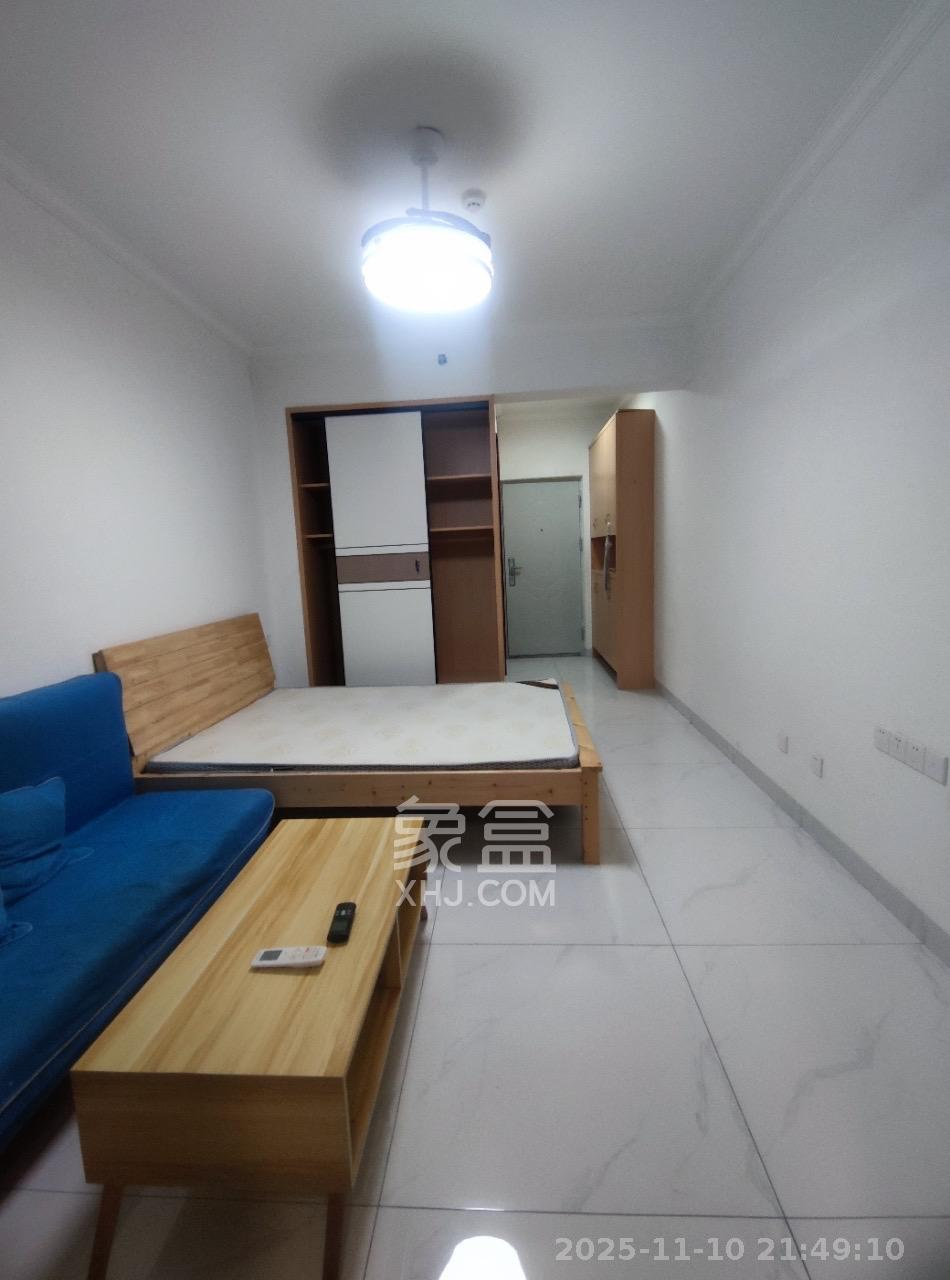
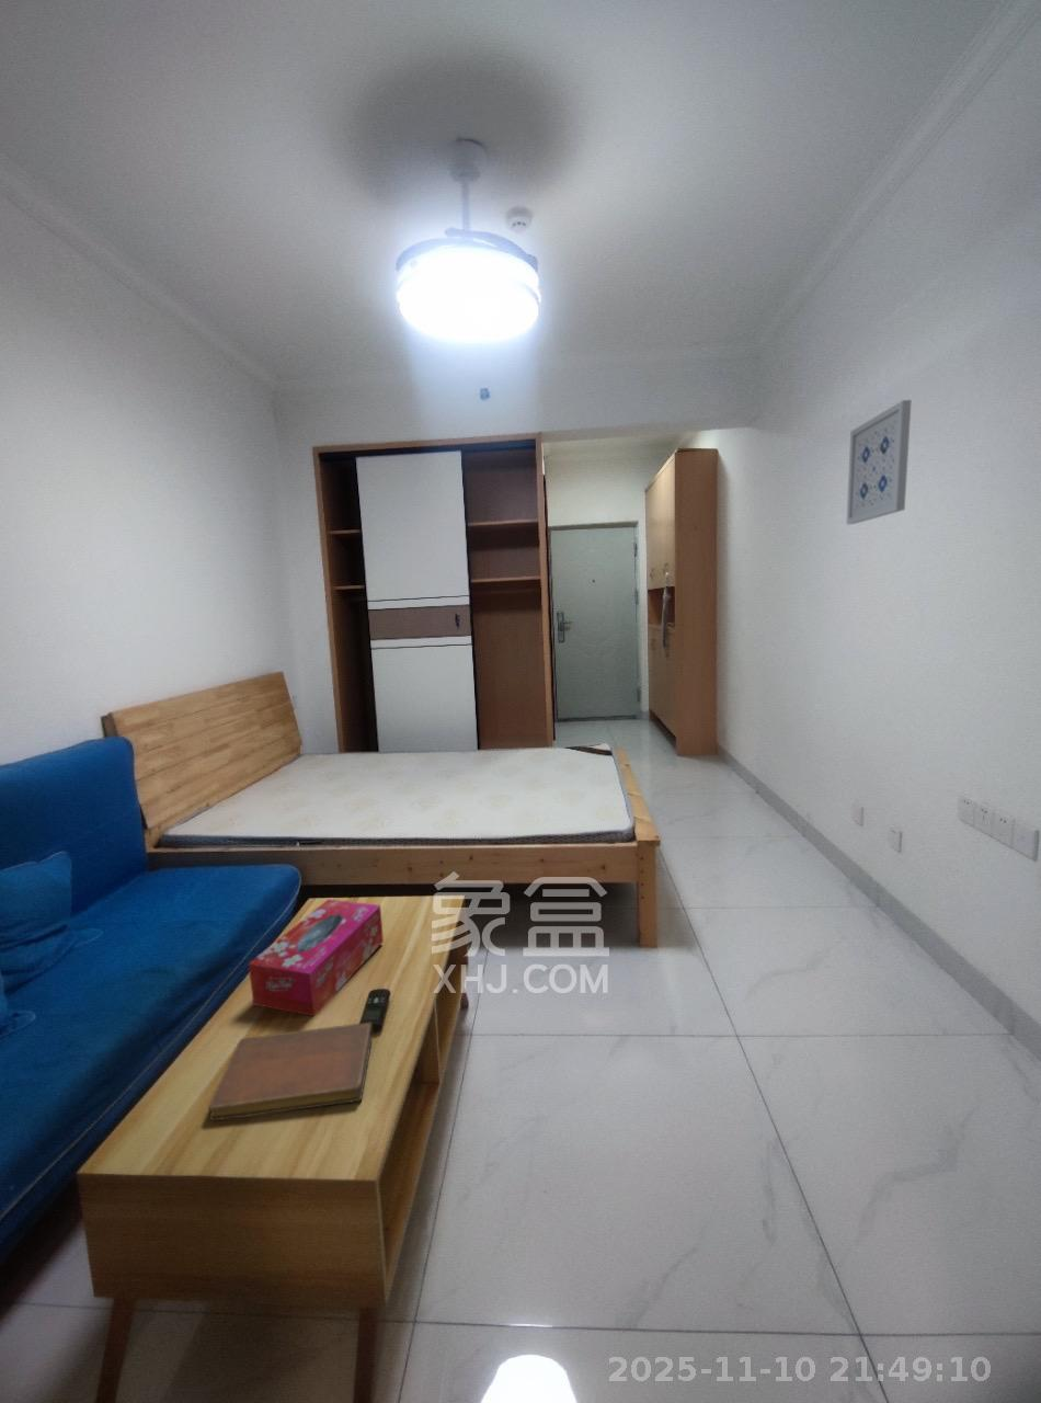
+ notebook (297, 1066)
+ wall art (876, 467)
+ tissue box (321, 951)
